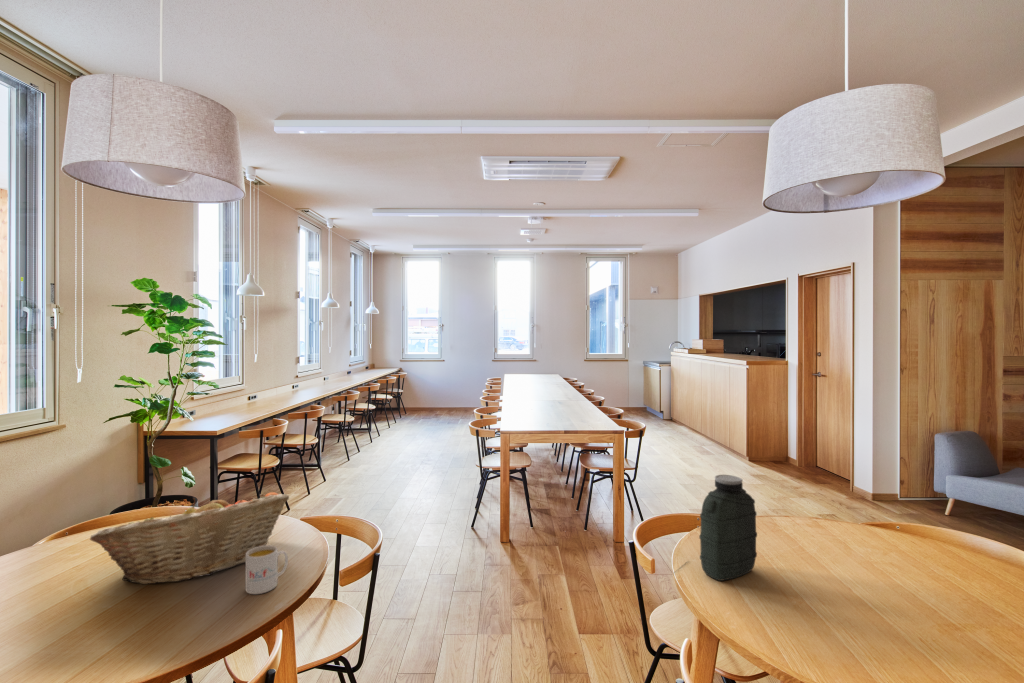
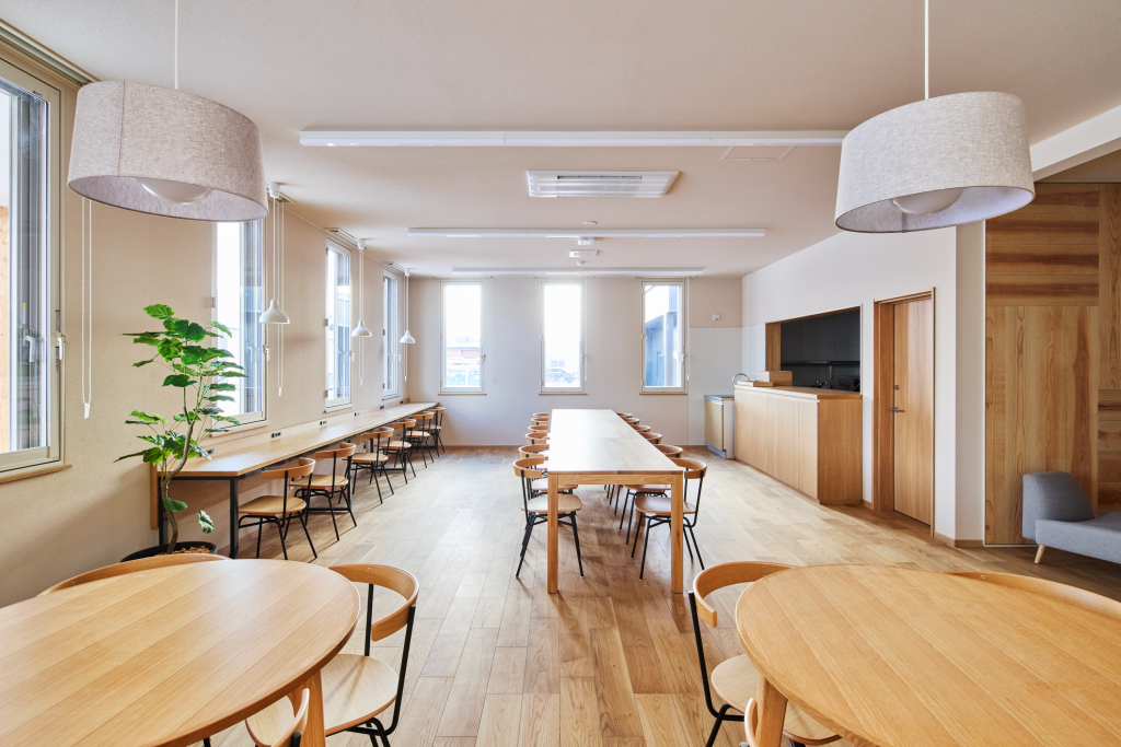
- mug (267, 567)
- water jug (728, 524)
- fruit basket (199, 528)
